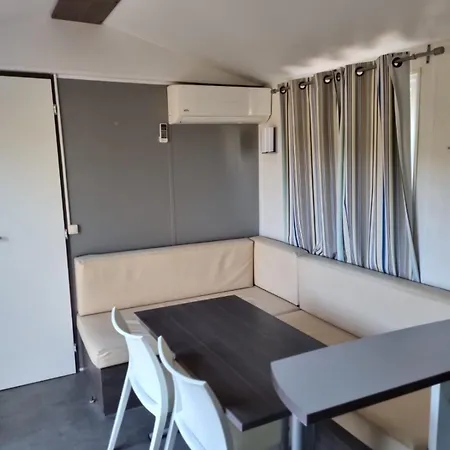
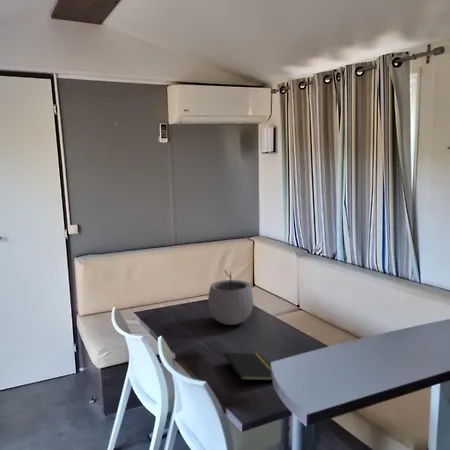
+ notepad (251, 365)
+ plant pot (230, 295)
